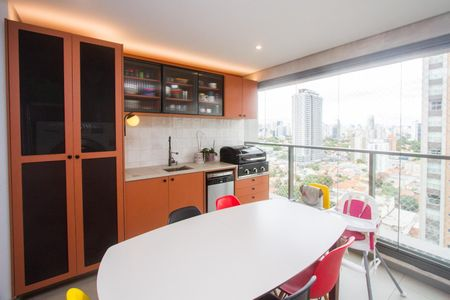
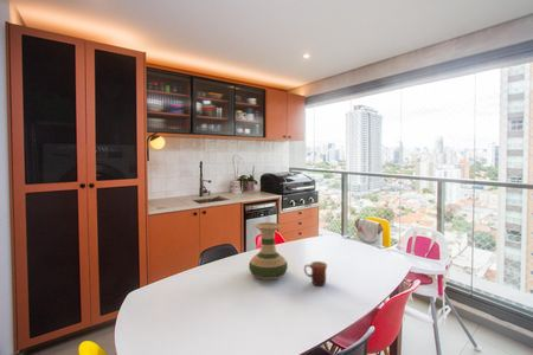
+ vase (268, 250)
+ mug (315, 273)
